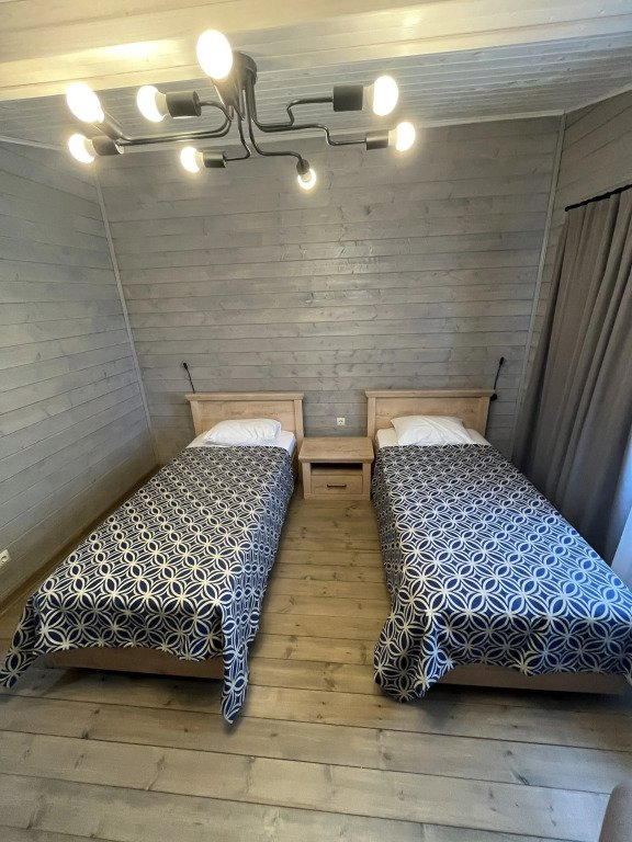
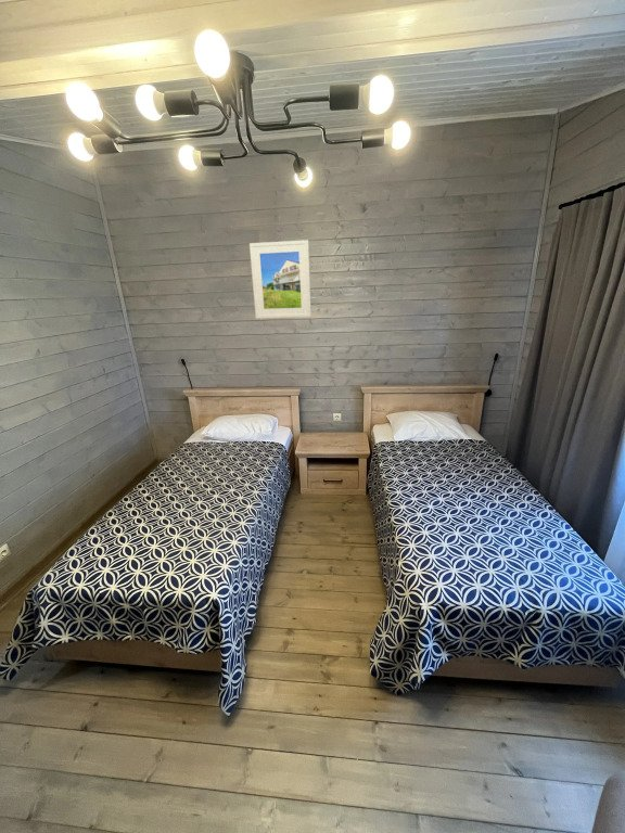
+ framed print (281, 281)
